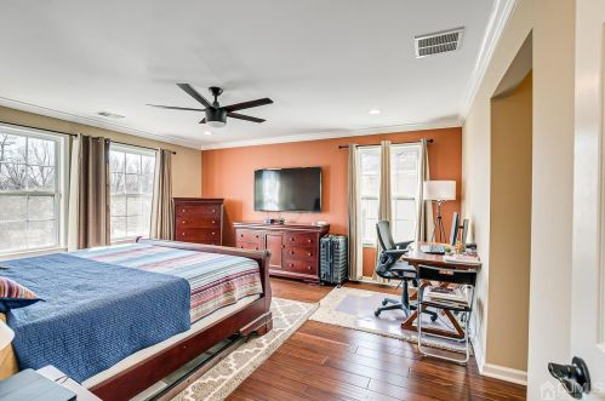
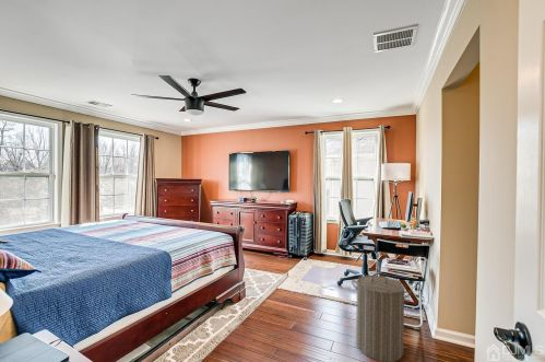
+ laundry hamper (379, 310)
